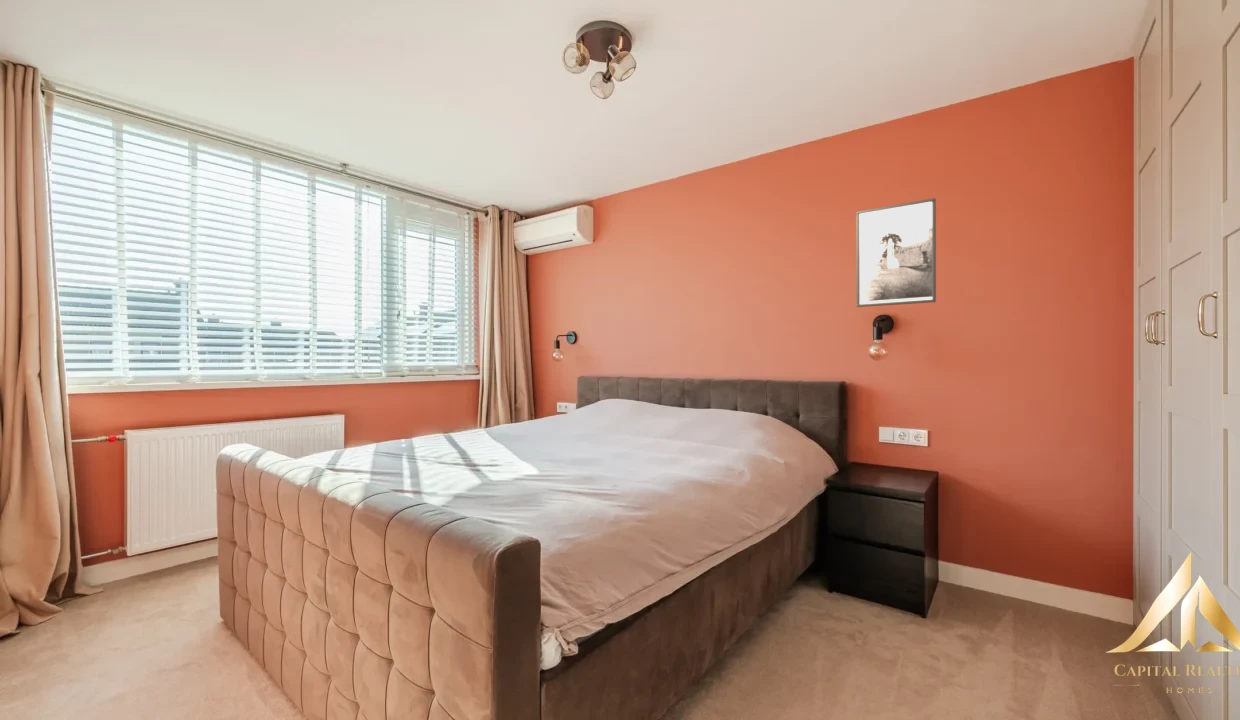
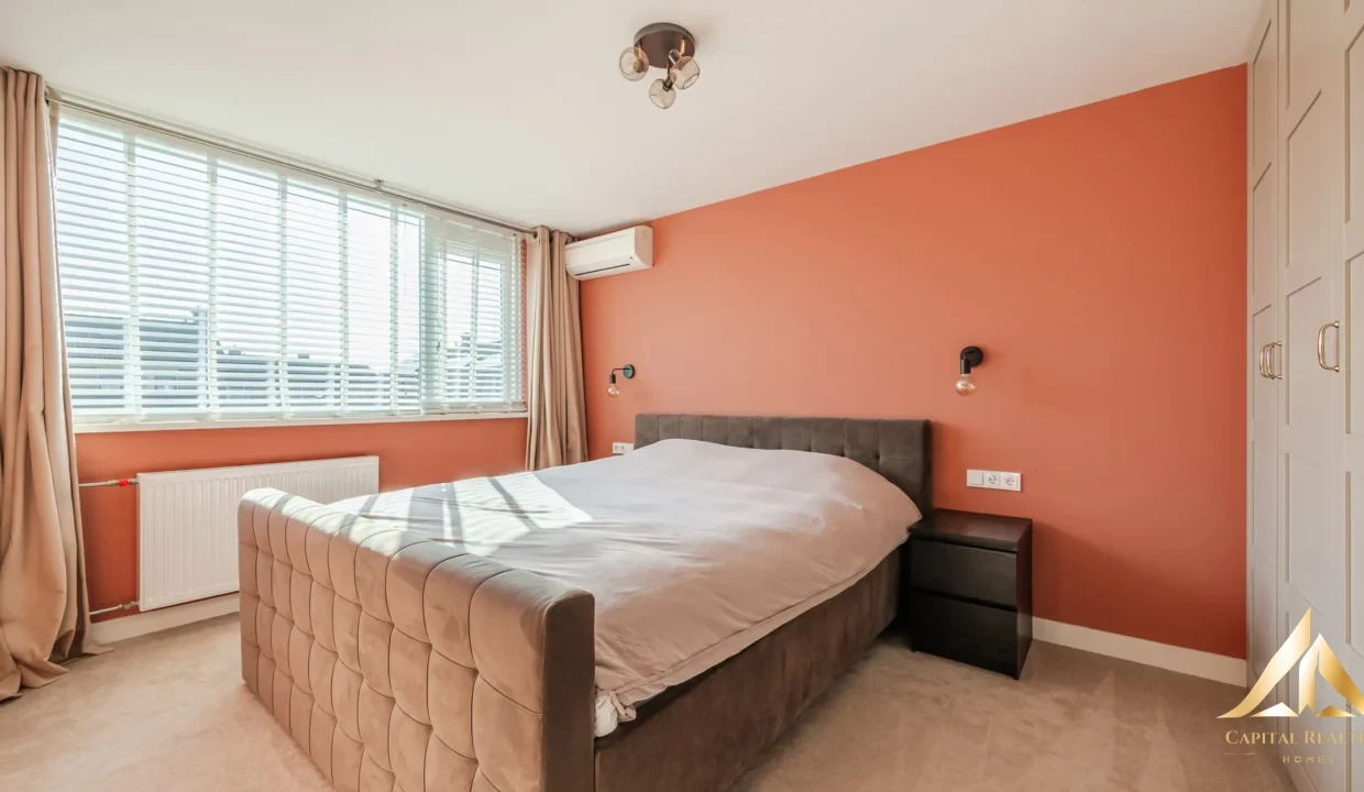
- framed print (894, 255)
